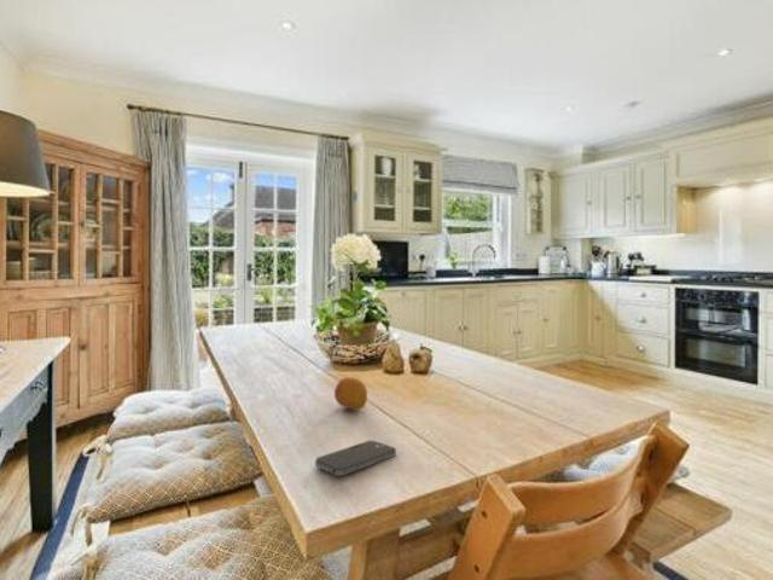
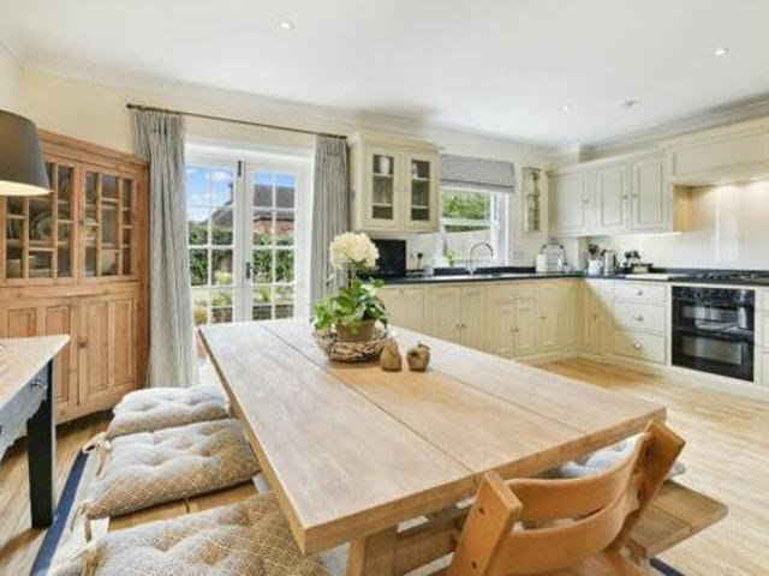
- fruit (351, 393)
- smartphone (356, 457)
